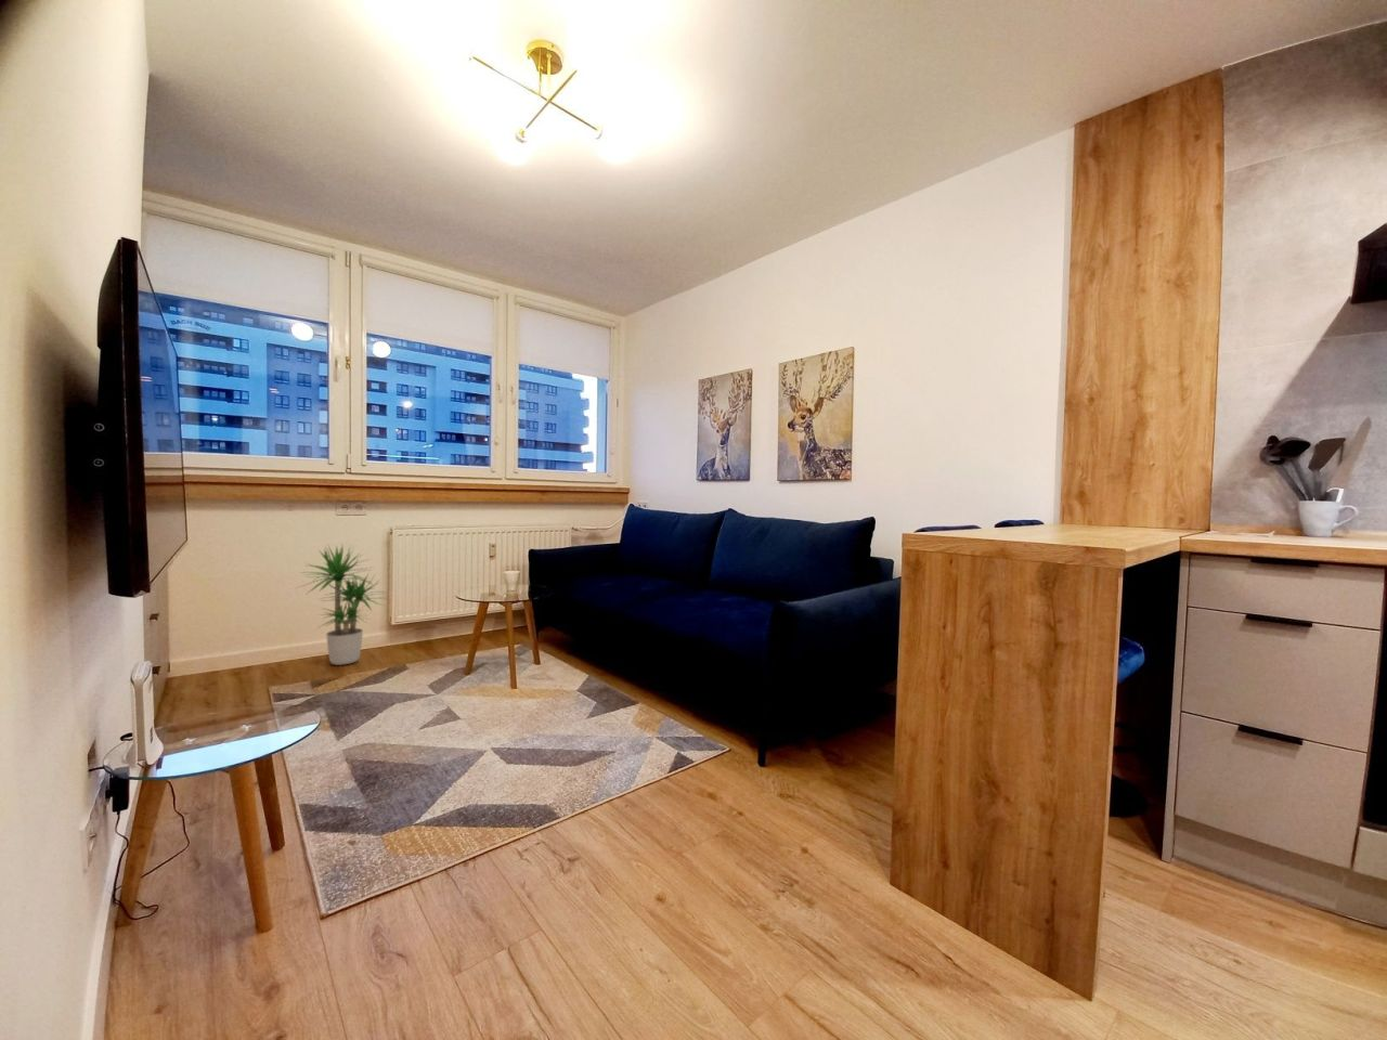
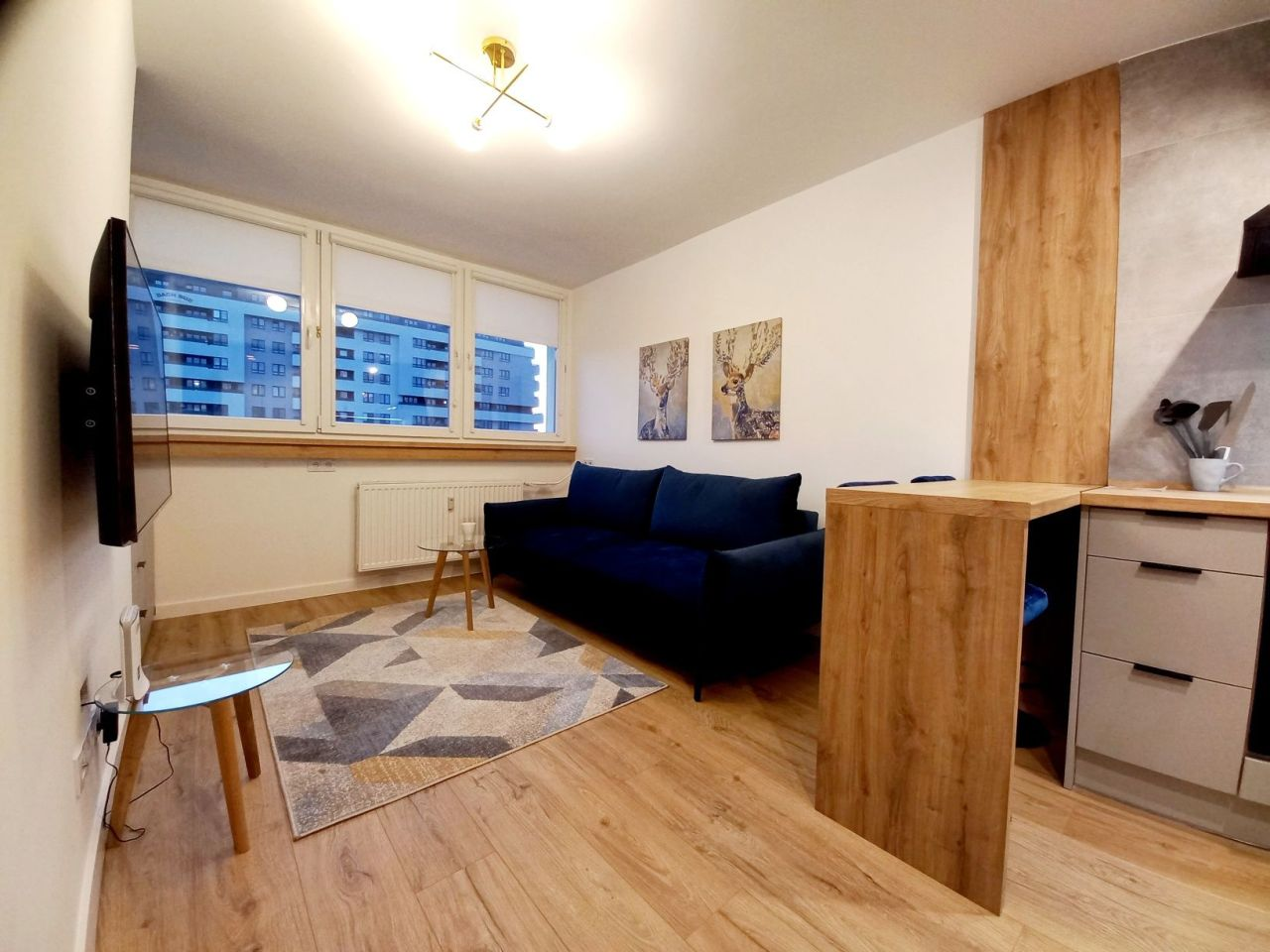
- potted plant (346, 602)
